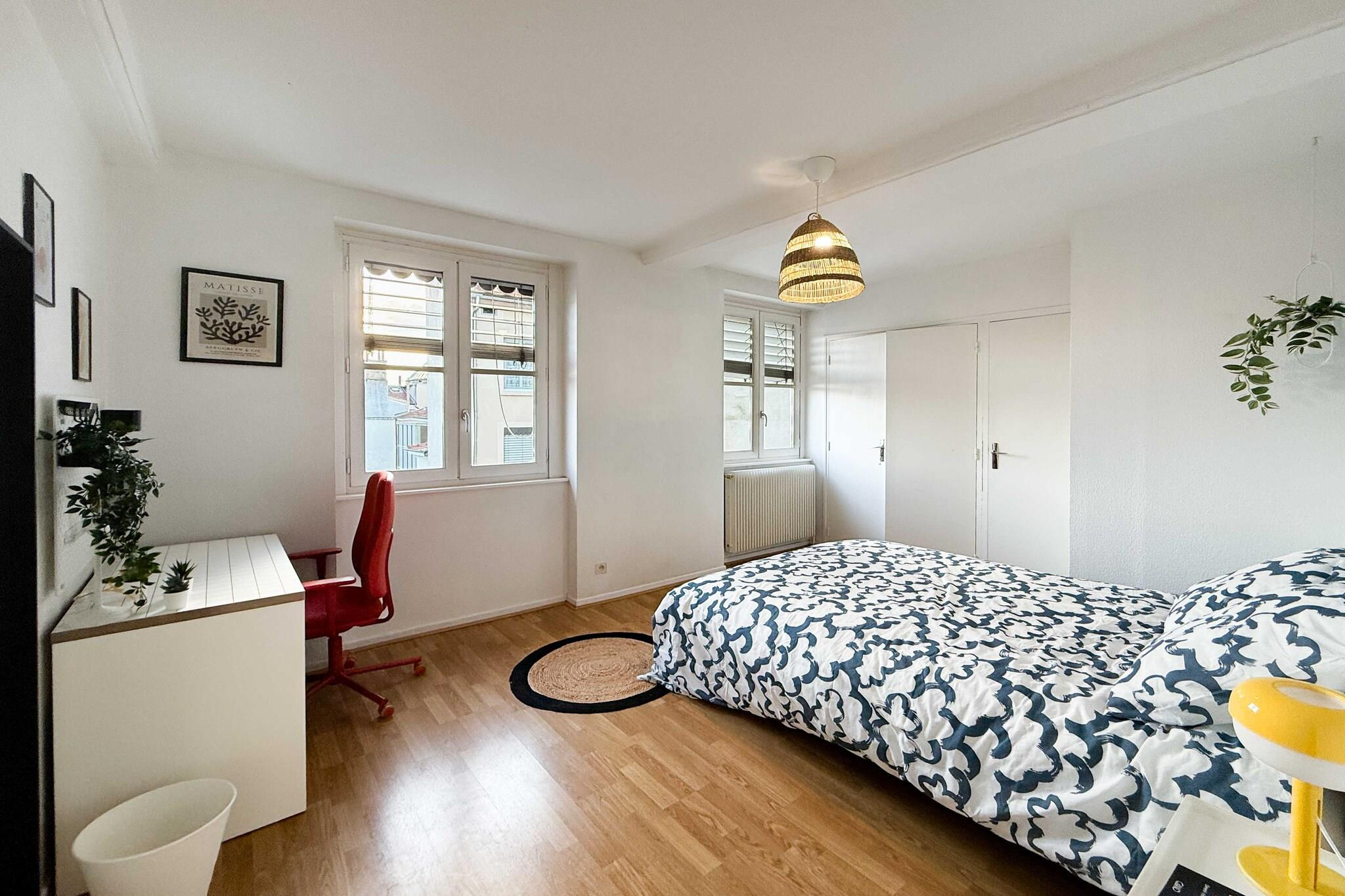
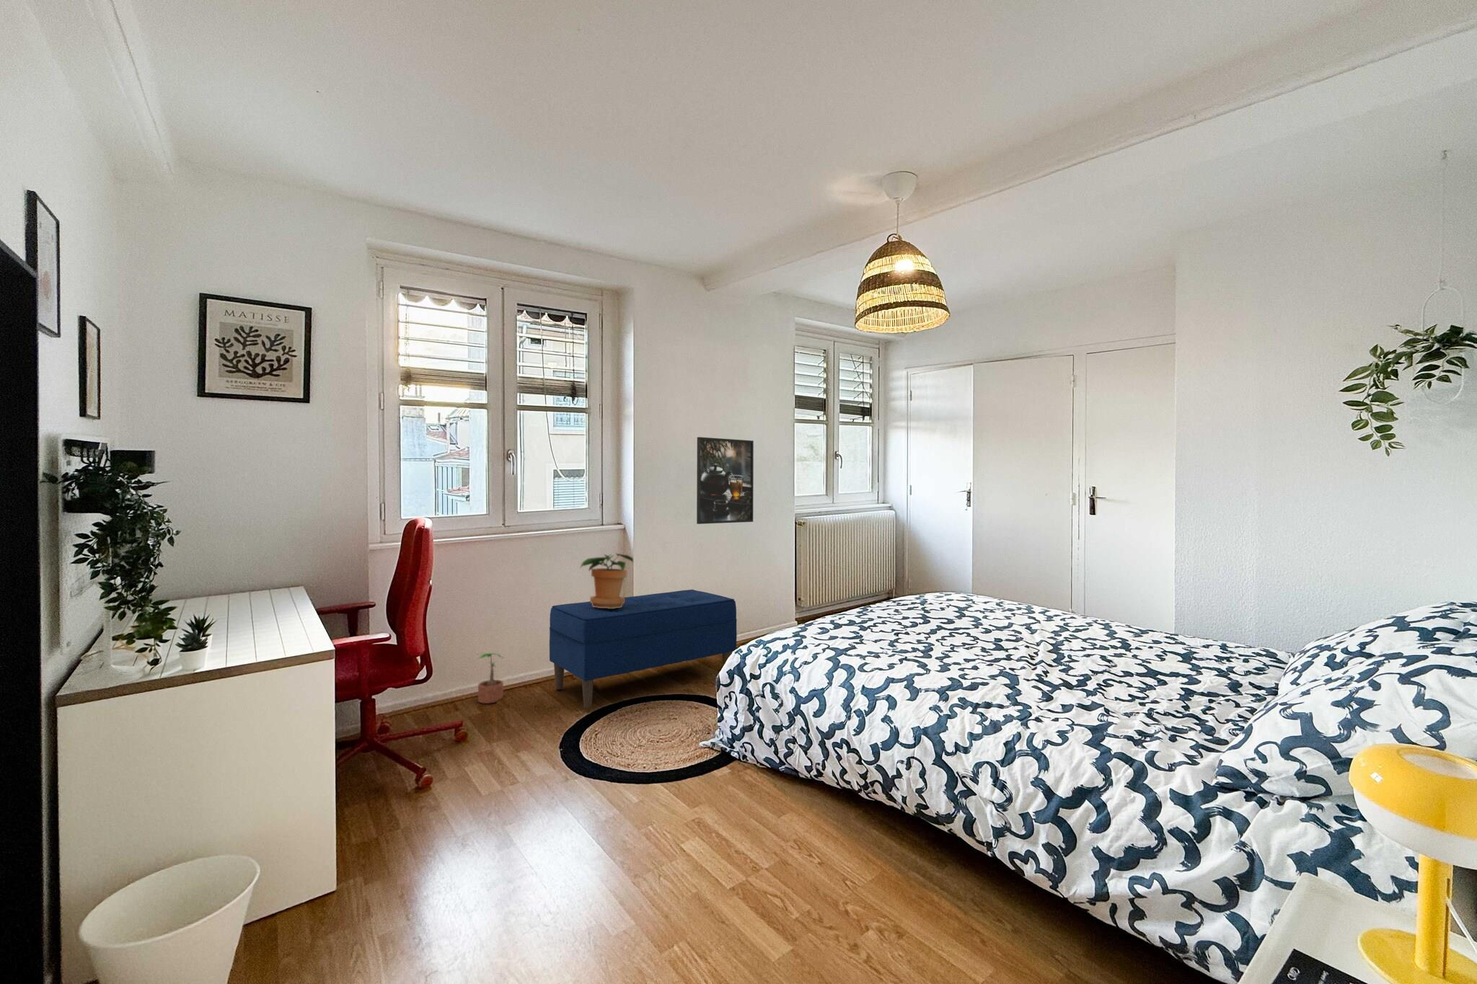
+ potted plant (601, 580)
+ bench (646, 641)
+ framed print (726, 481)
+ potted plant (491, 675)
